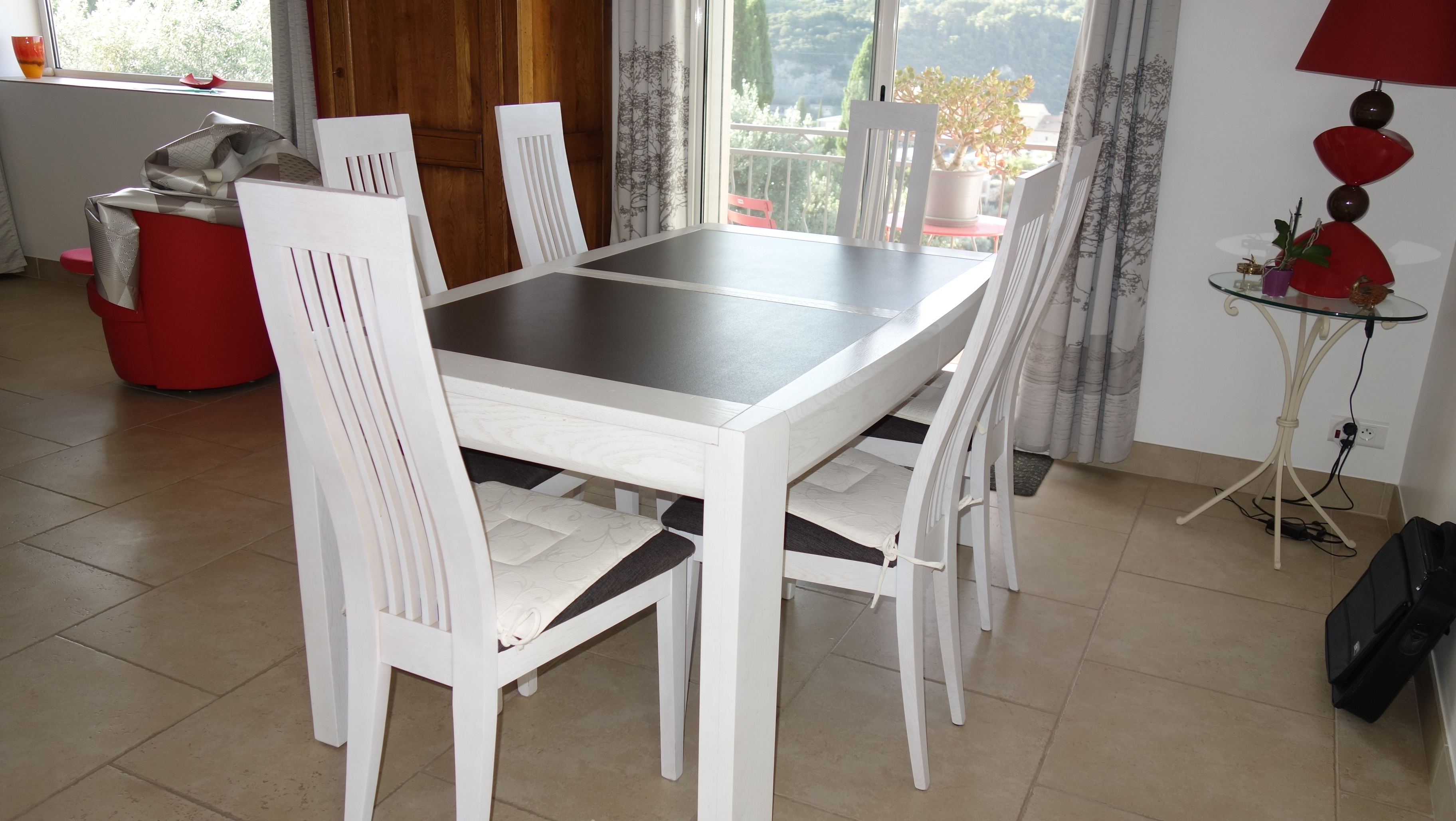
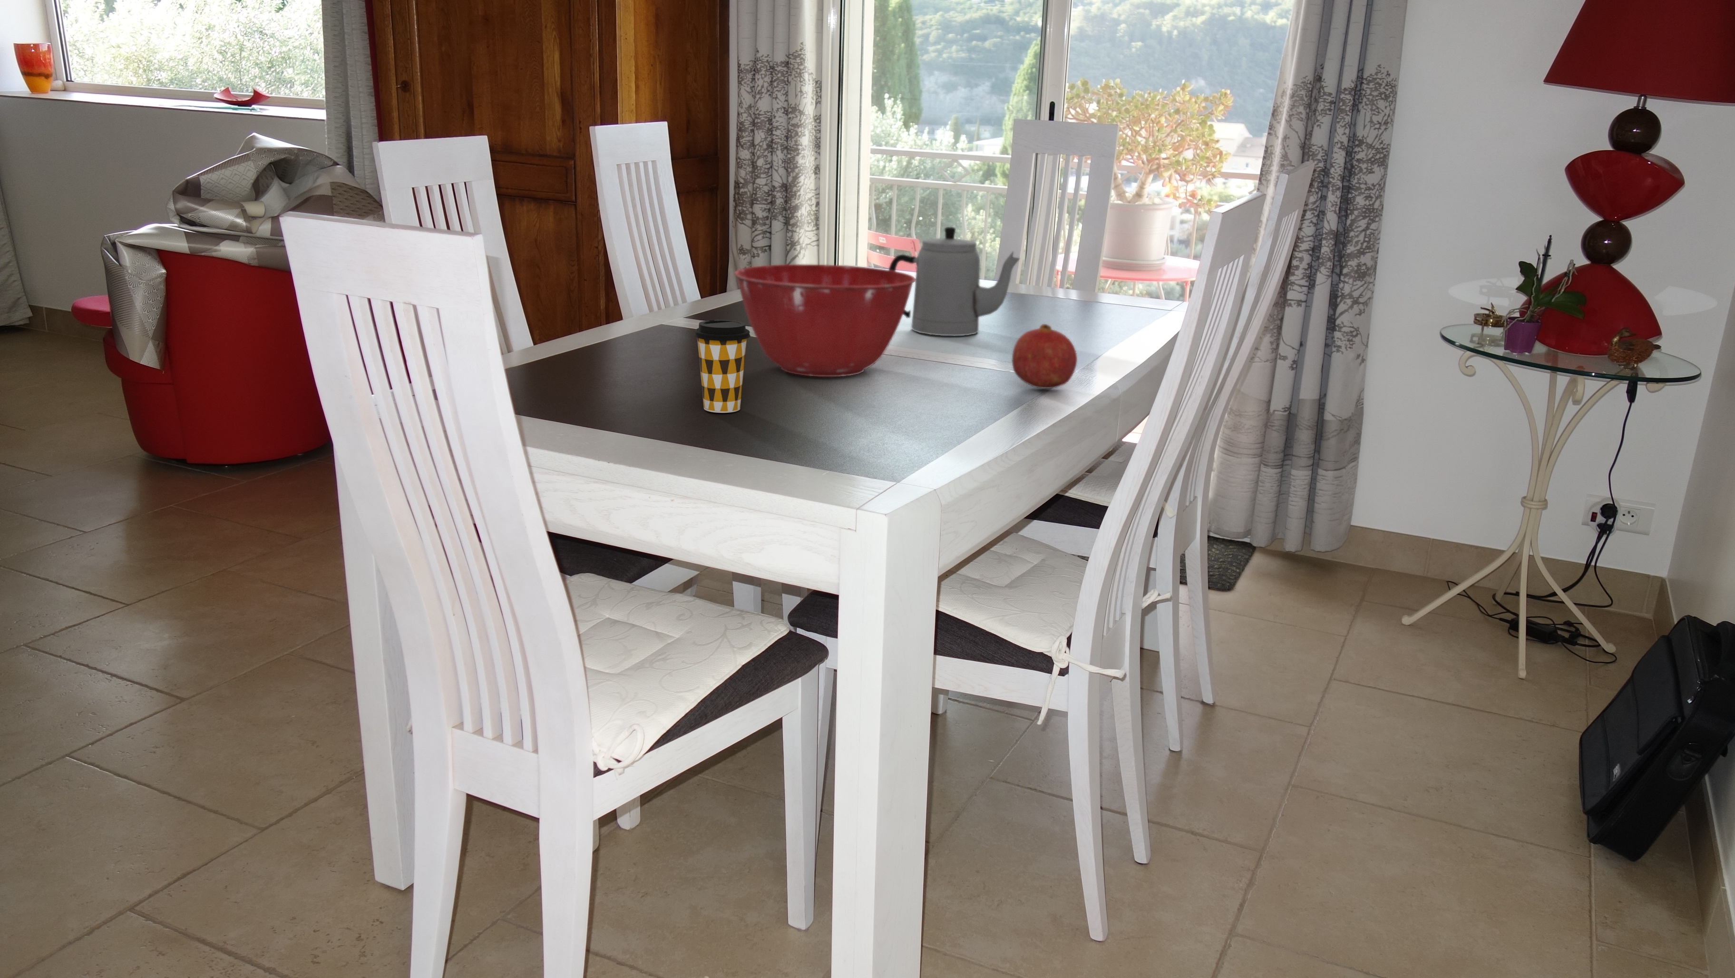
+ teapot (952, 279)
+ coffee cup (722, 366)
+ fruit (1044, 356)
+ mixing bowl (825, 322)
